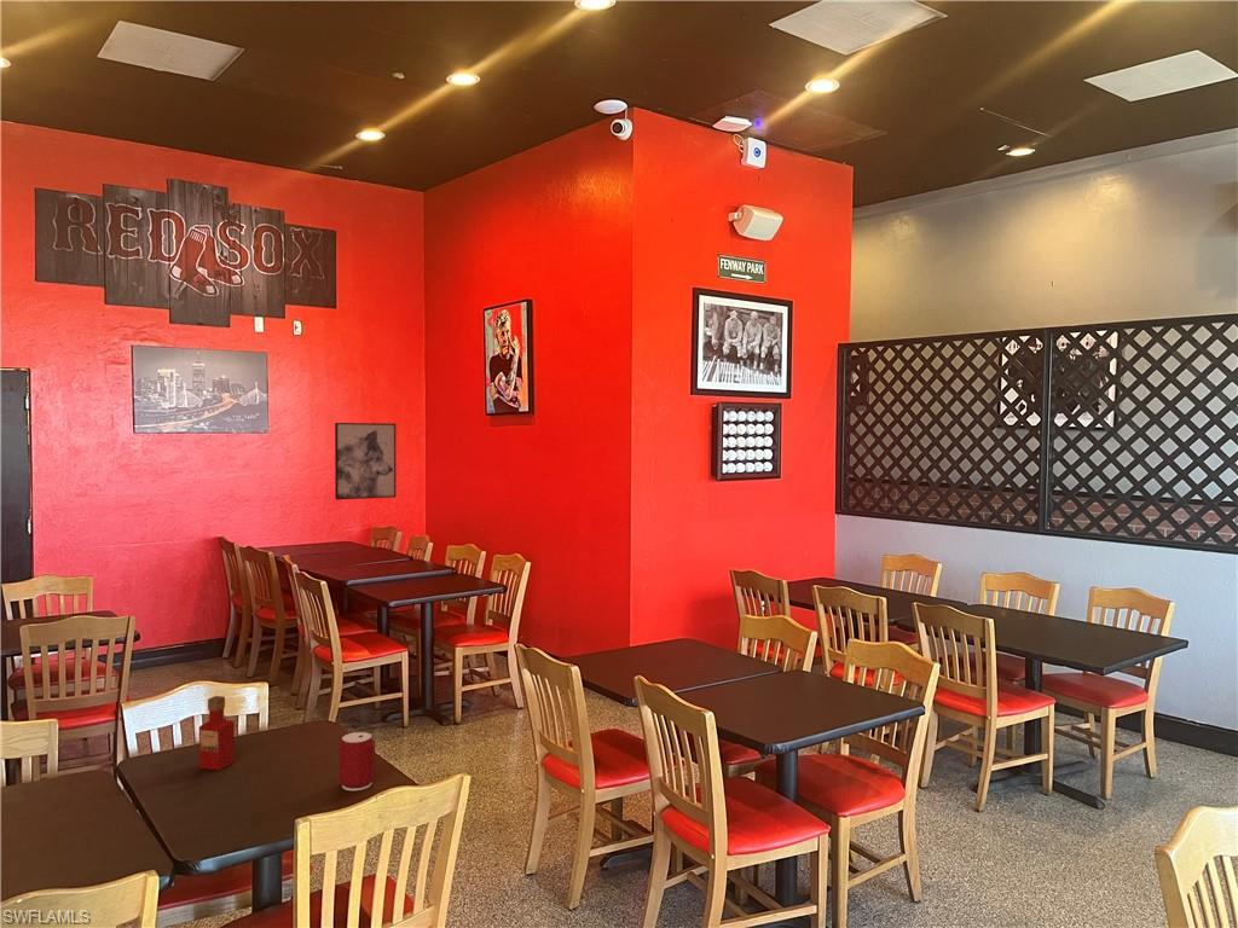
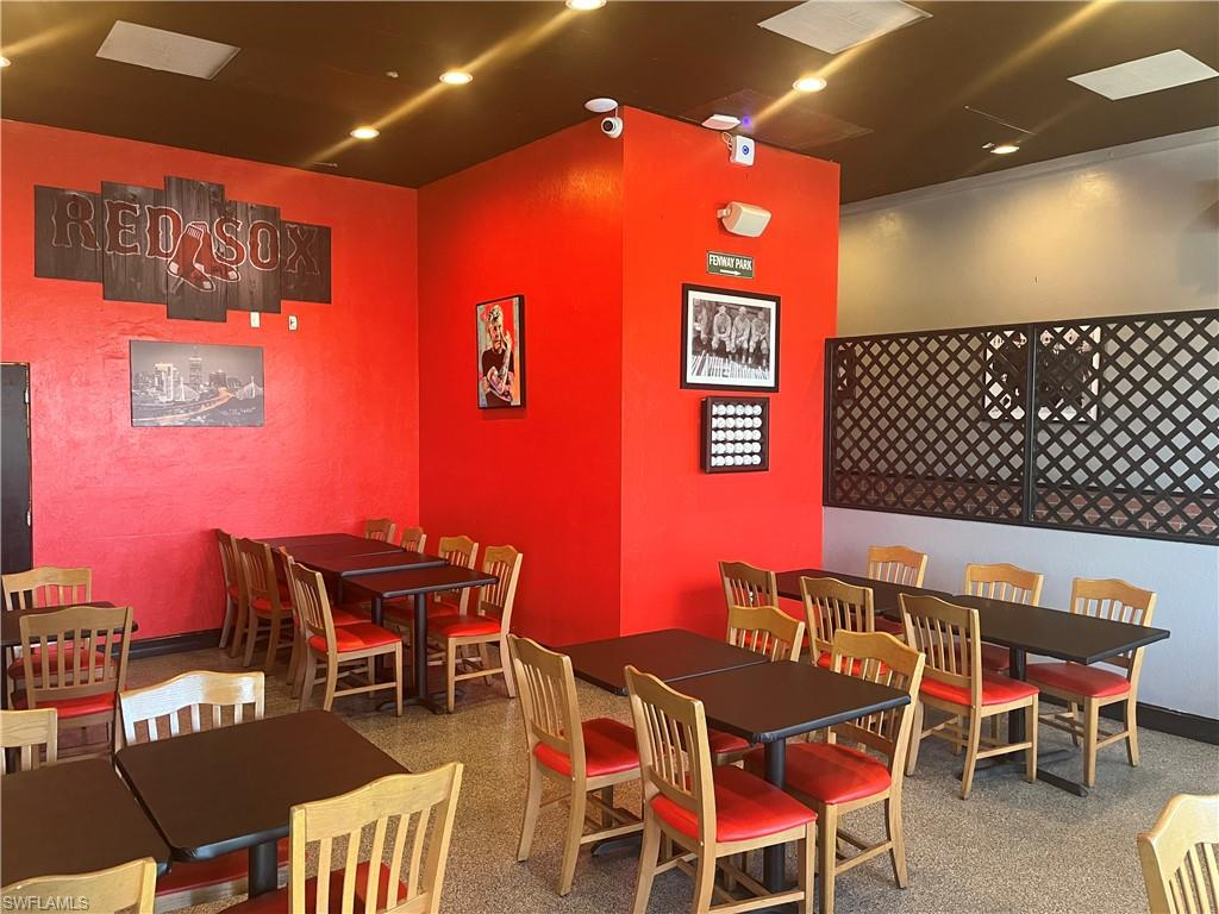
- tabasco sauce (216, 731)
- wall art (365, 460)
- can (357, 760)
